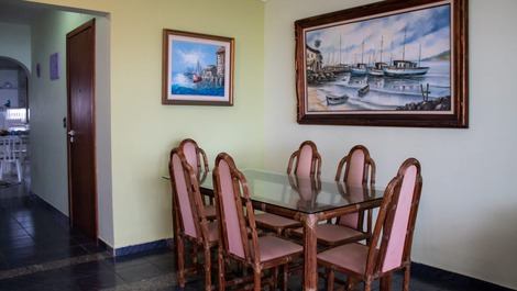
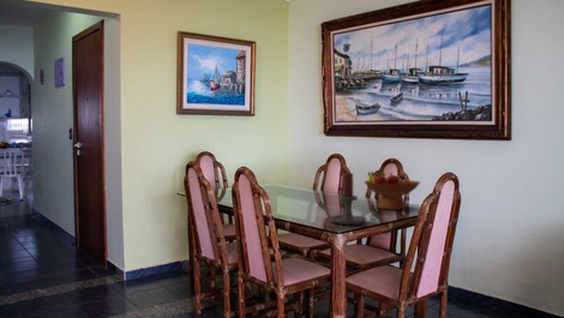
+ candle holder (353, 197)
+ fruit bowl (391, 190)
